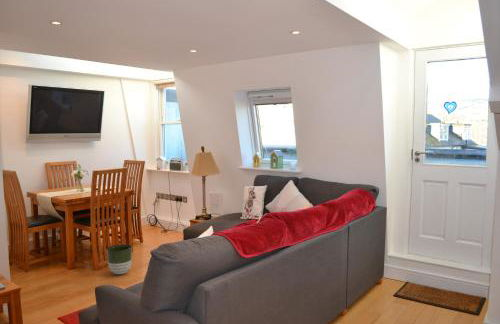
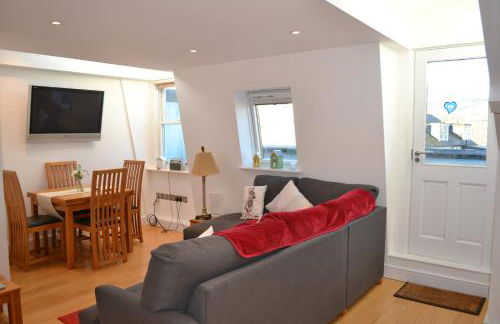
- planter (119, 260)
